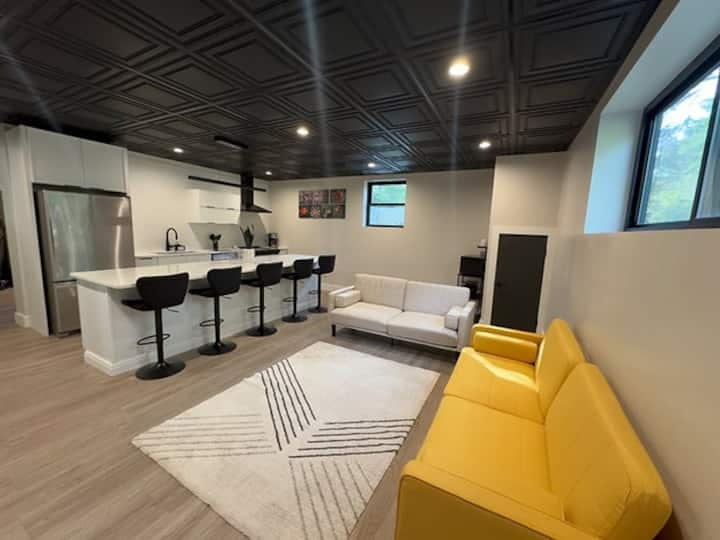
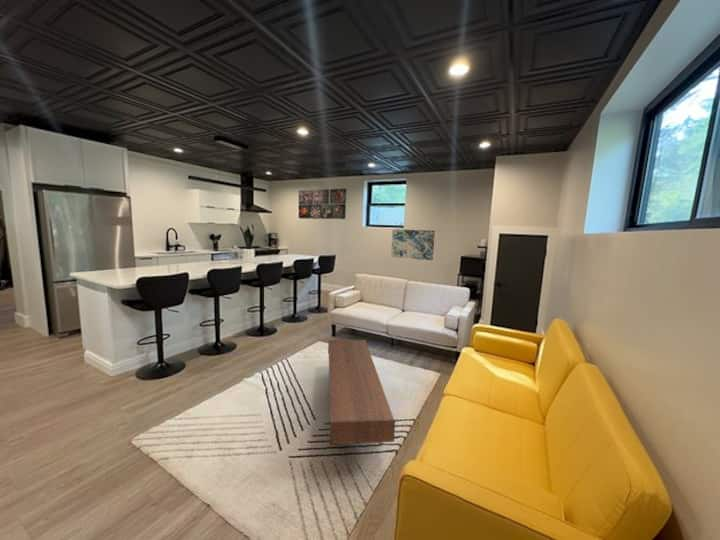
+ coffee table (352, 390)
+ wall art (412, 244)
